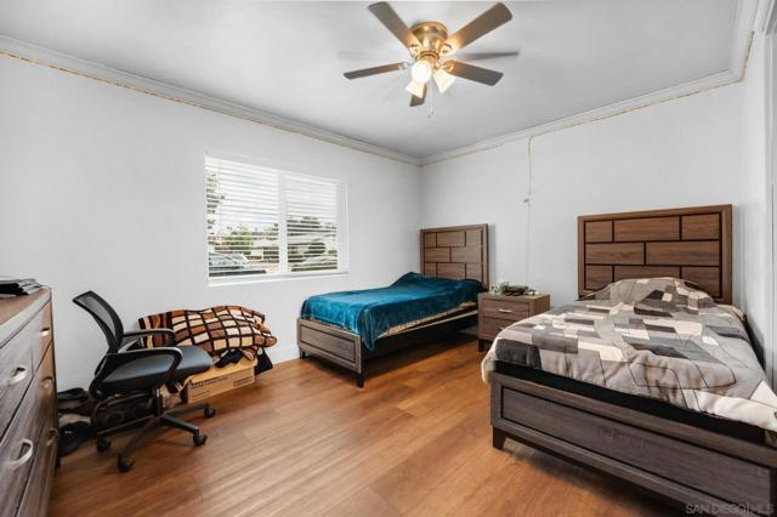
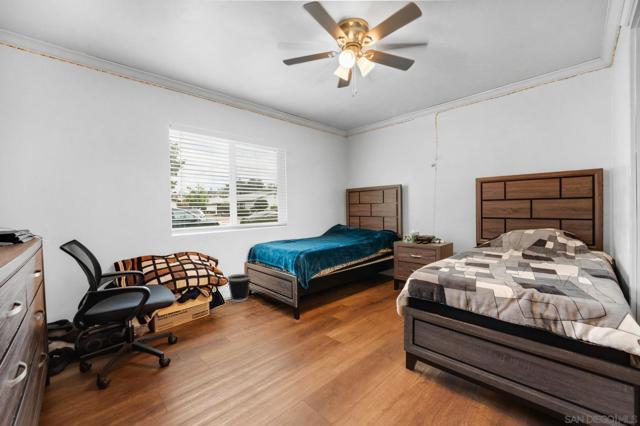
+ wastebasket (239, 287)
